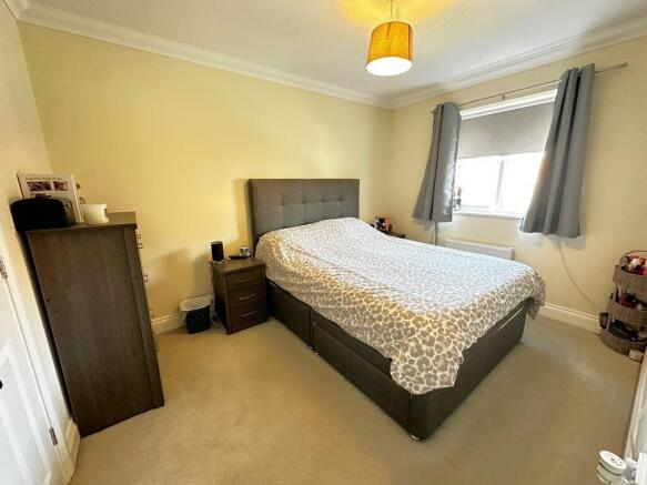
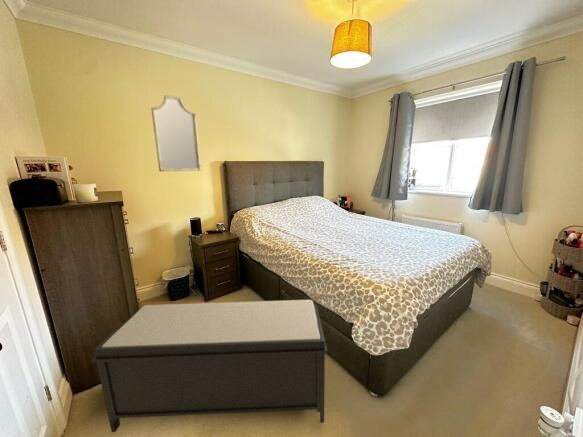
+ home mirror (177, 134)
+ bench (224, 358)
